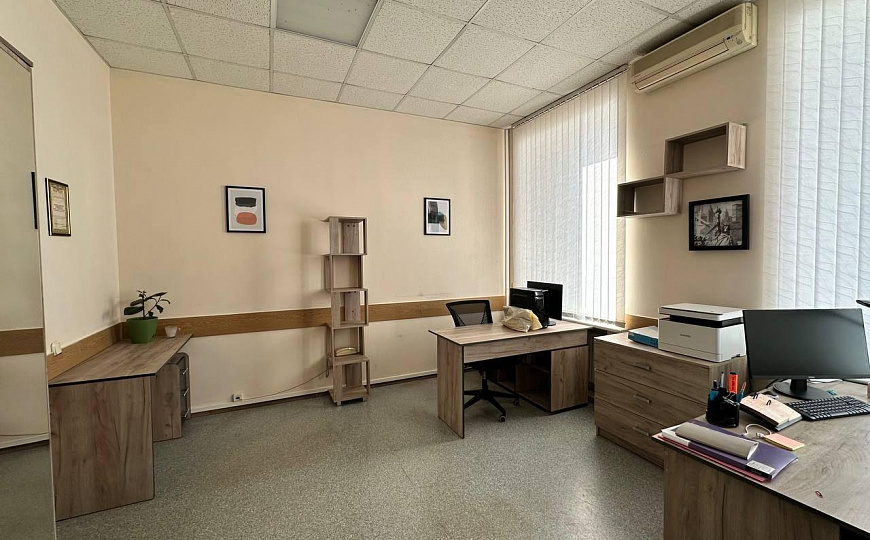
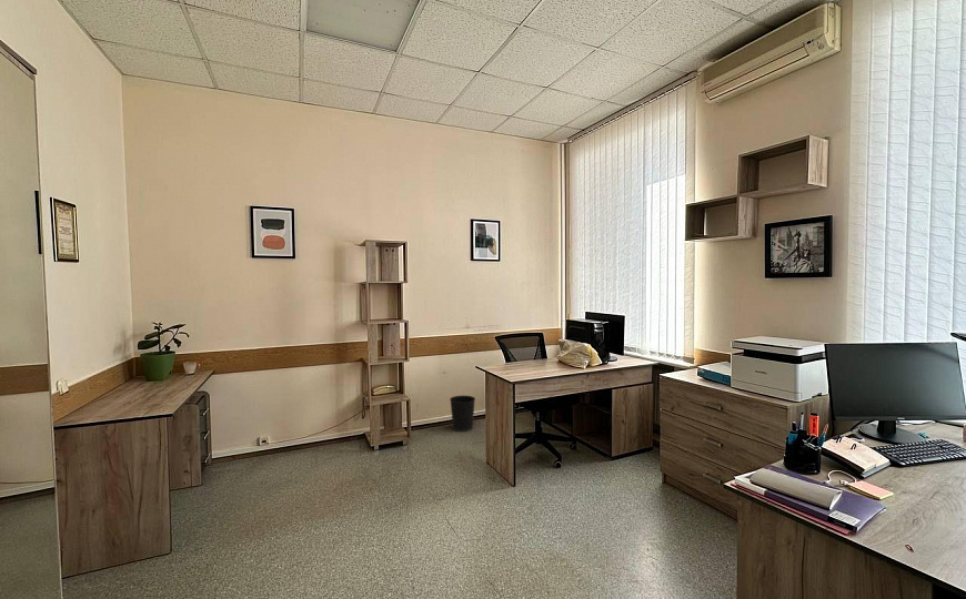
+ wastebasket (462, 413)
